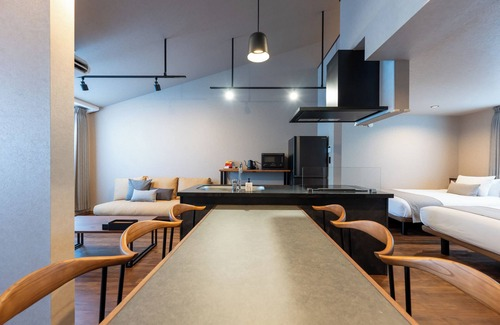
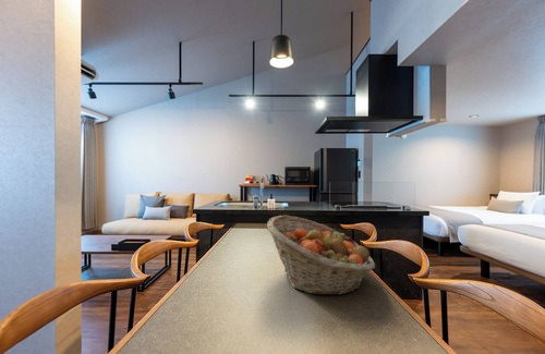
+ fruit basket (317, 247)
